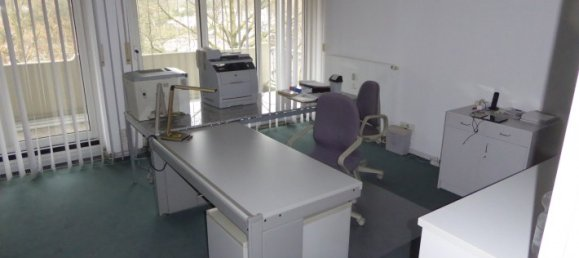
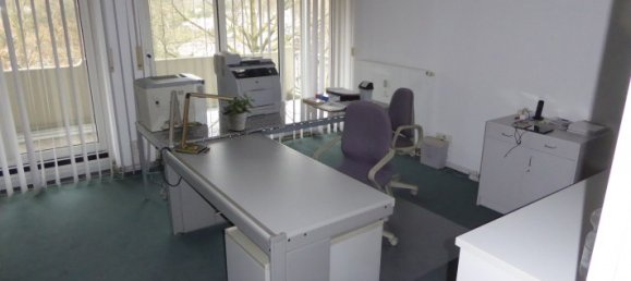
+ potted plant (239, 112)
